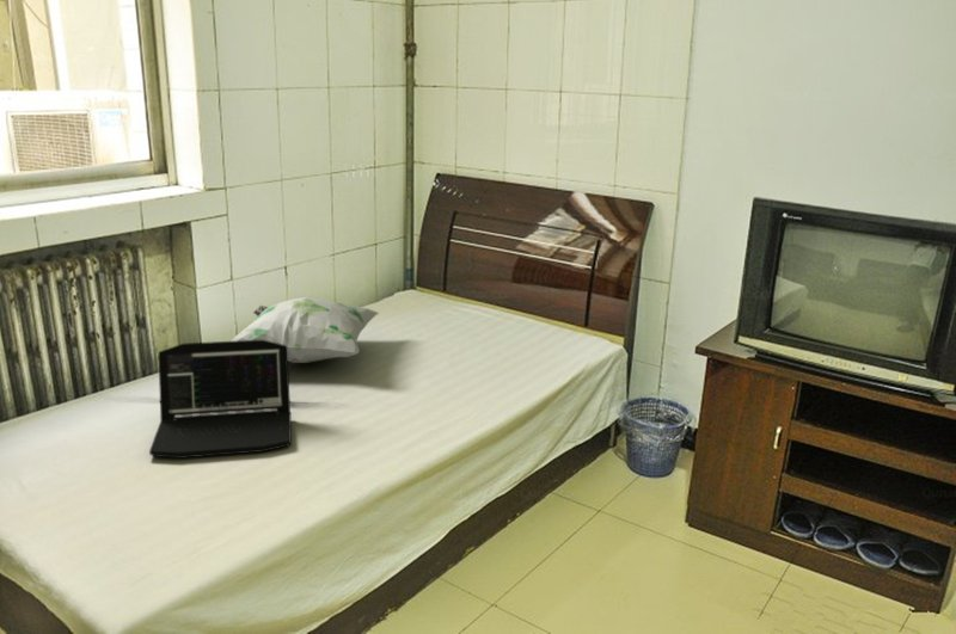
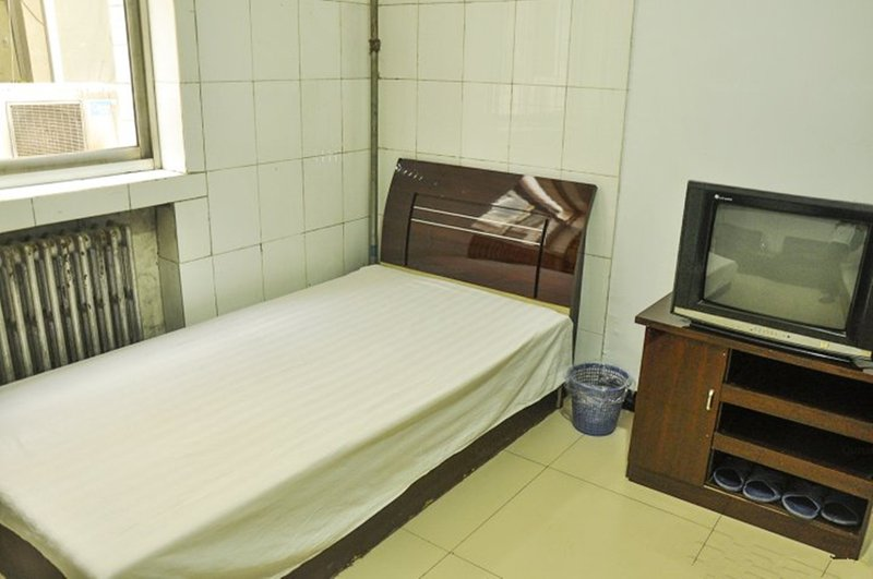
- laptop (222, 395)
- decorative pillow (304, 328)
